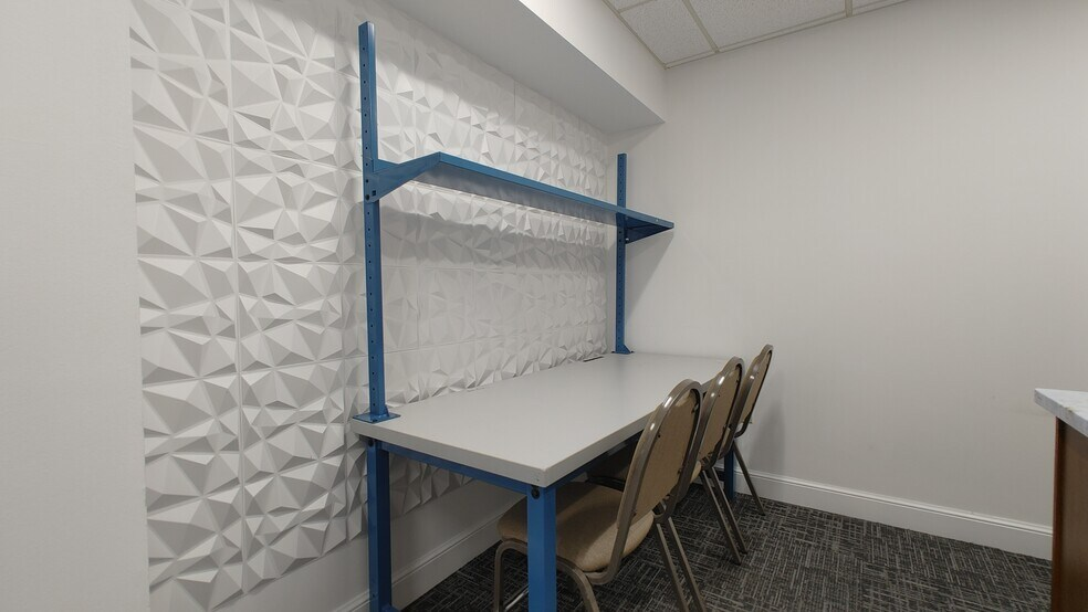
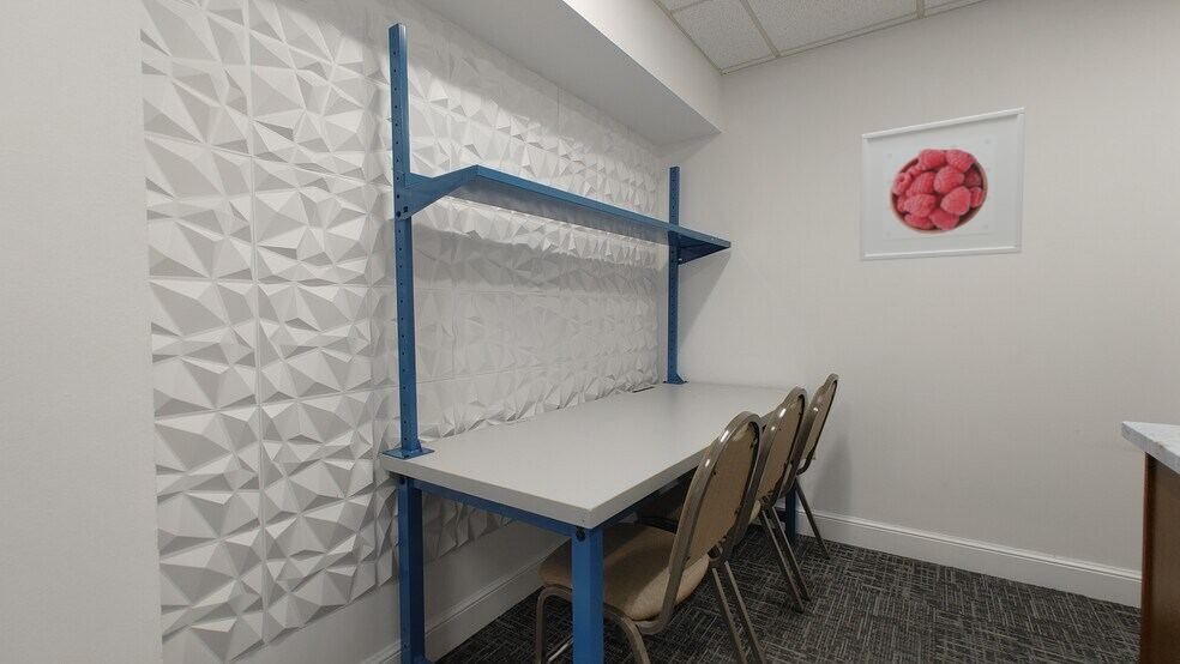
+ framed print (935, 189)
